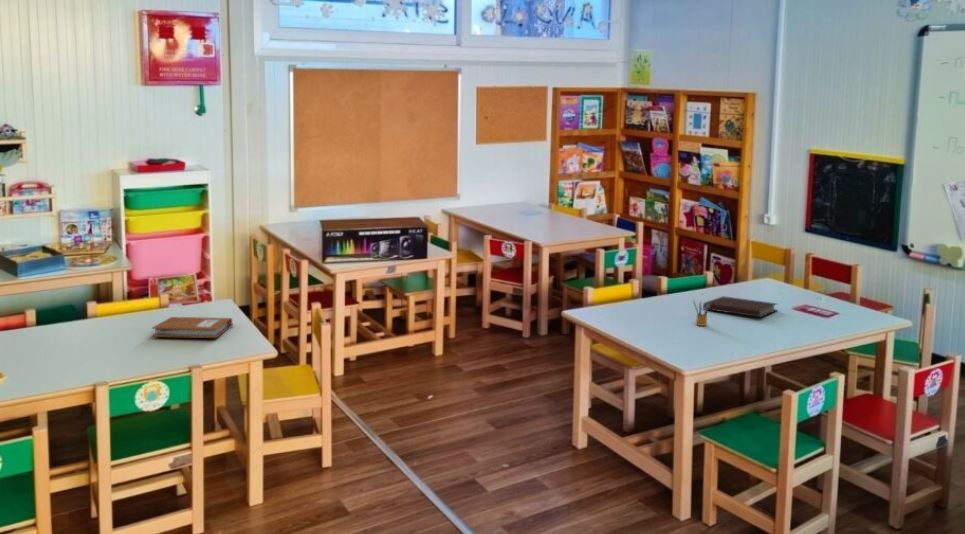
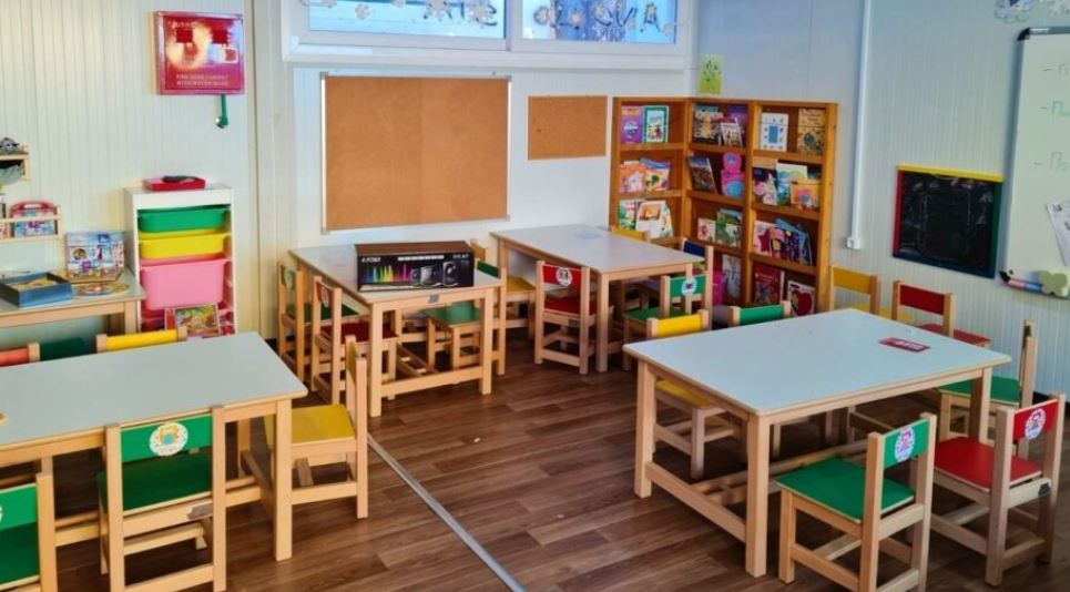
- pencil box (700, 312)
- notebook (195, 326)
- notebook (740, 306)
